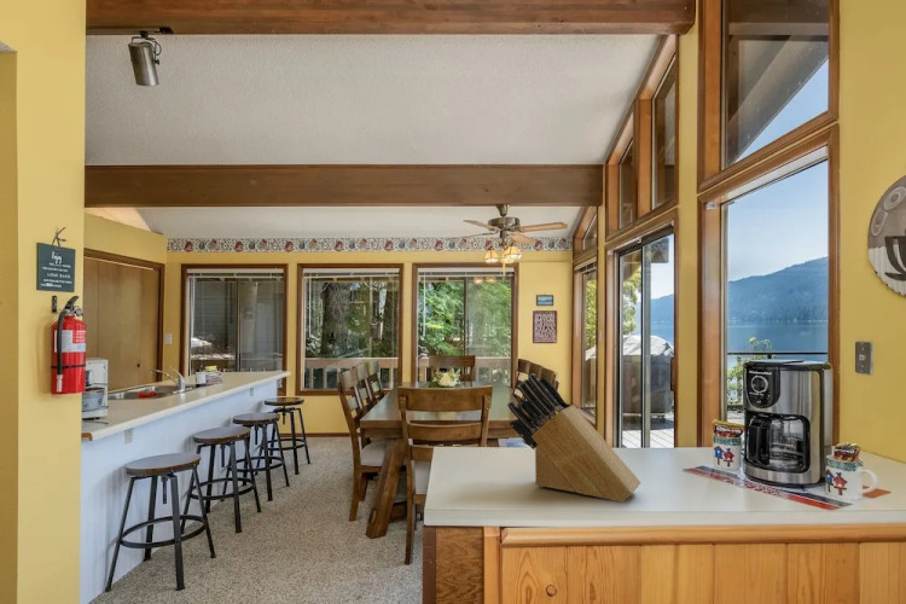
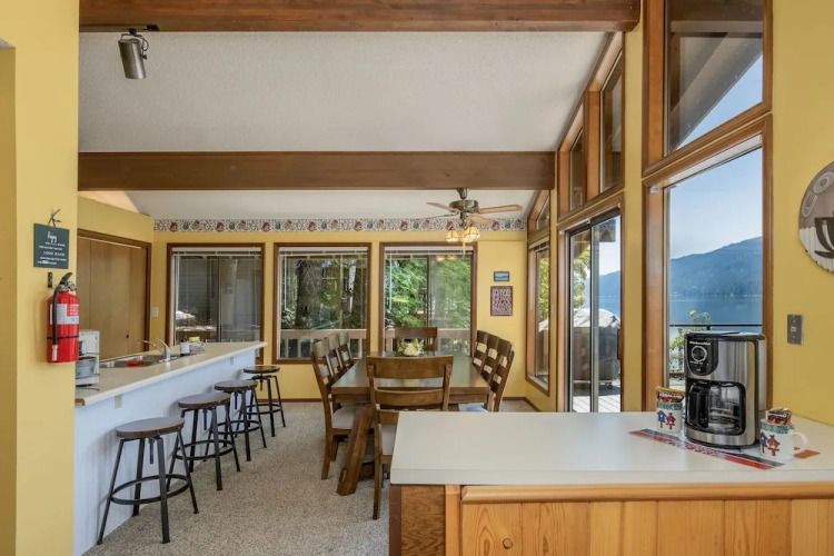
- knife block (570, 430)
